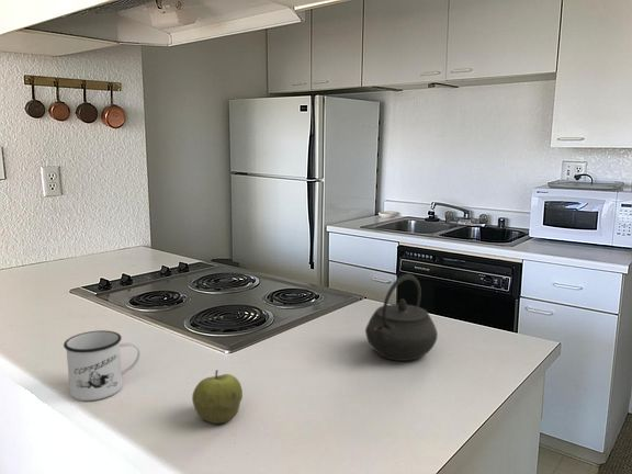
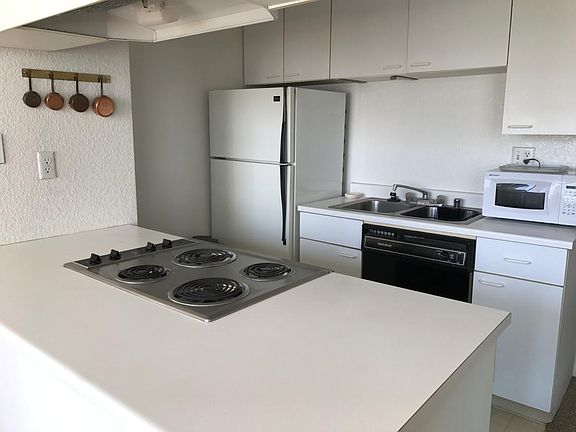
- apple (216, 394)
- mug (103, 363)
- kettle (398, 315)
